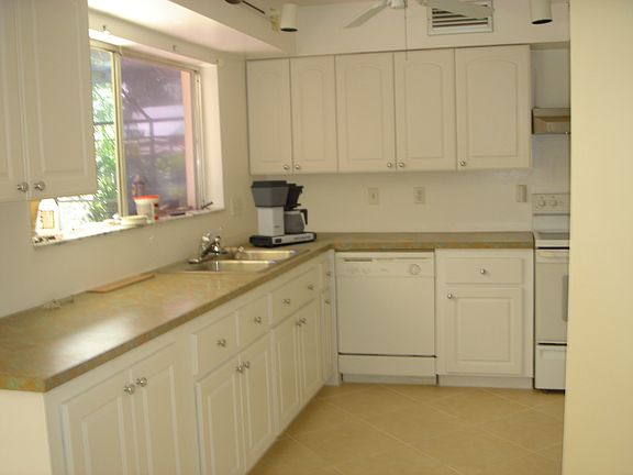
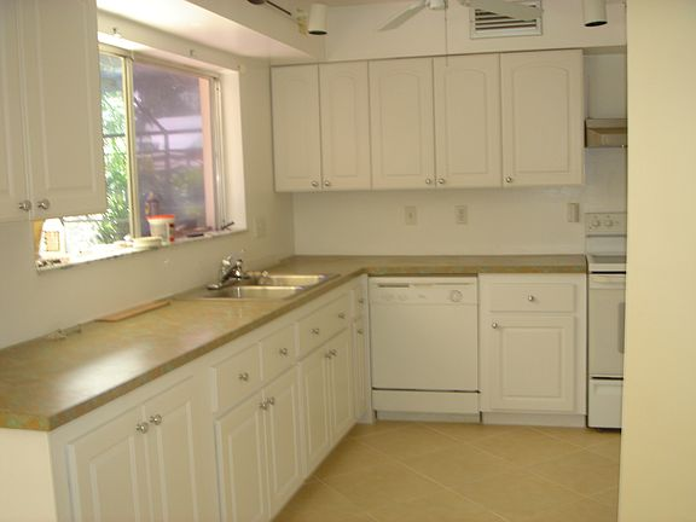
- coffee maker (282, 211)
